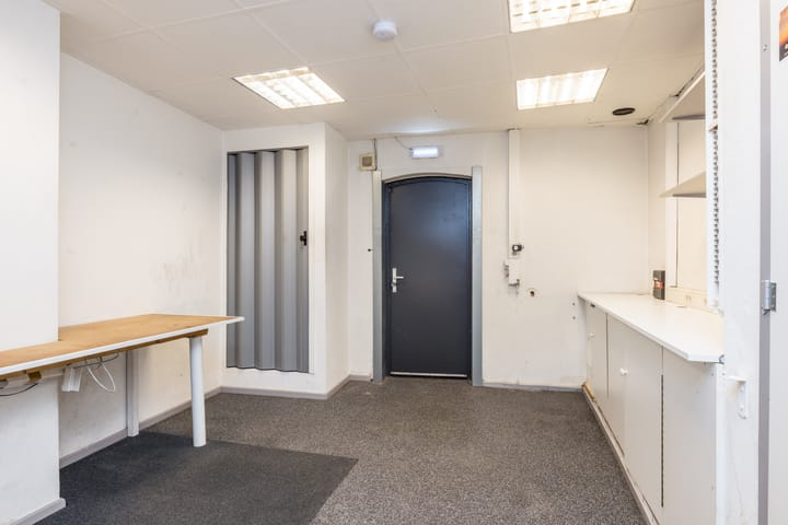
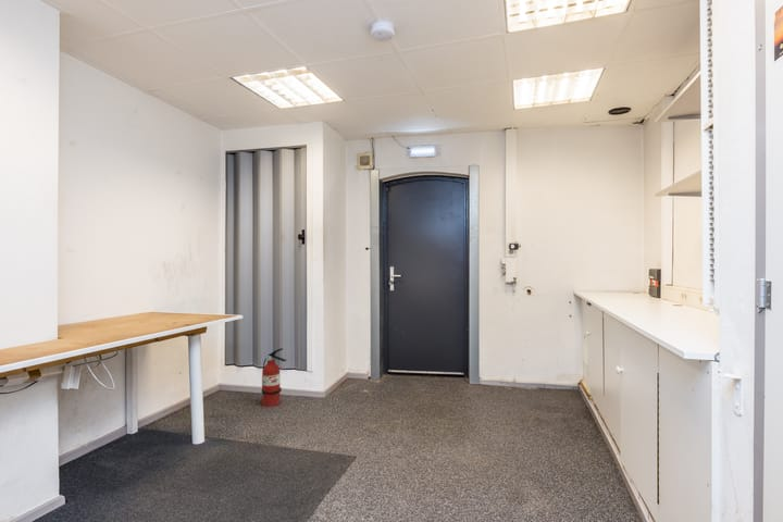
+ fire extinguisher (274, 375)
